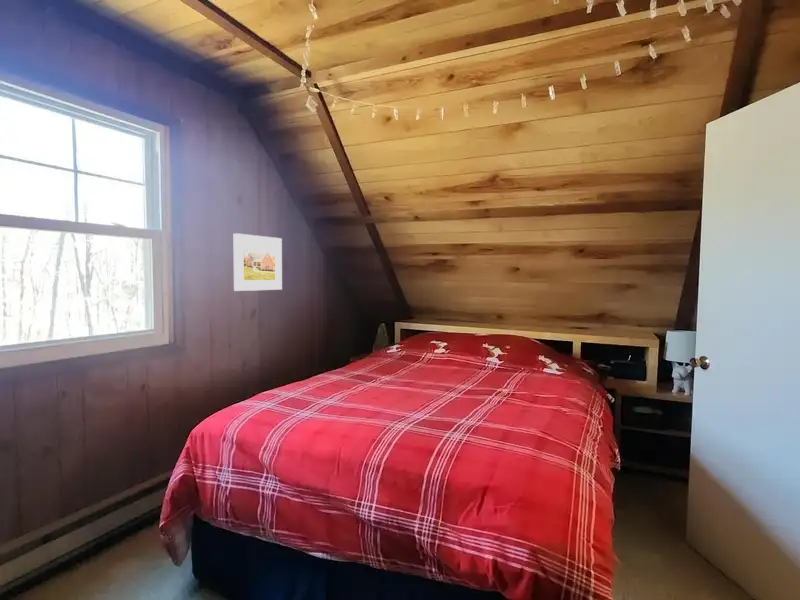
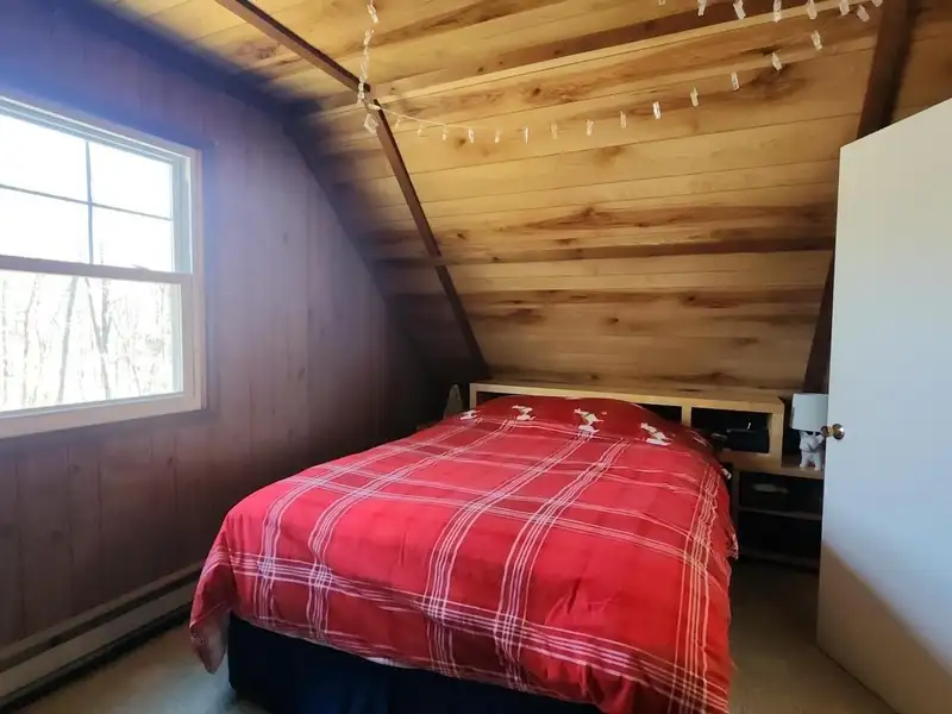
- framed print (259, 263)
